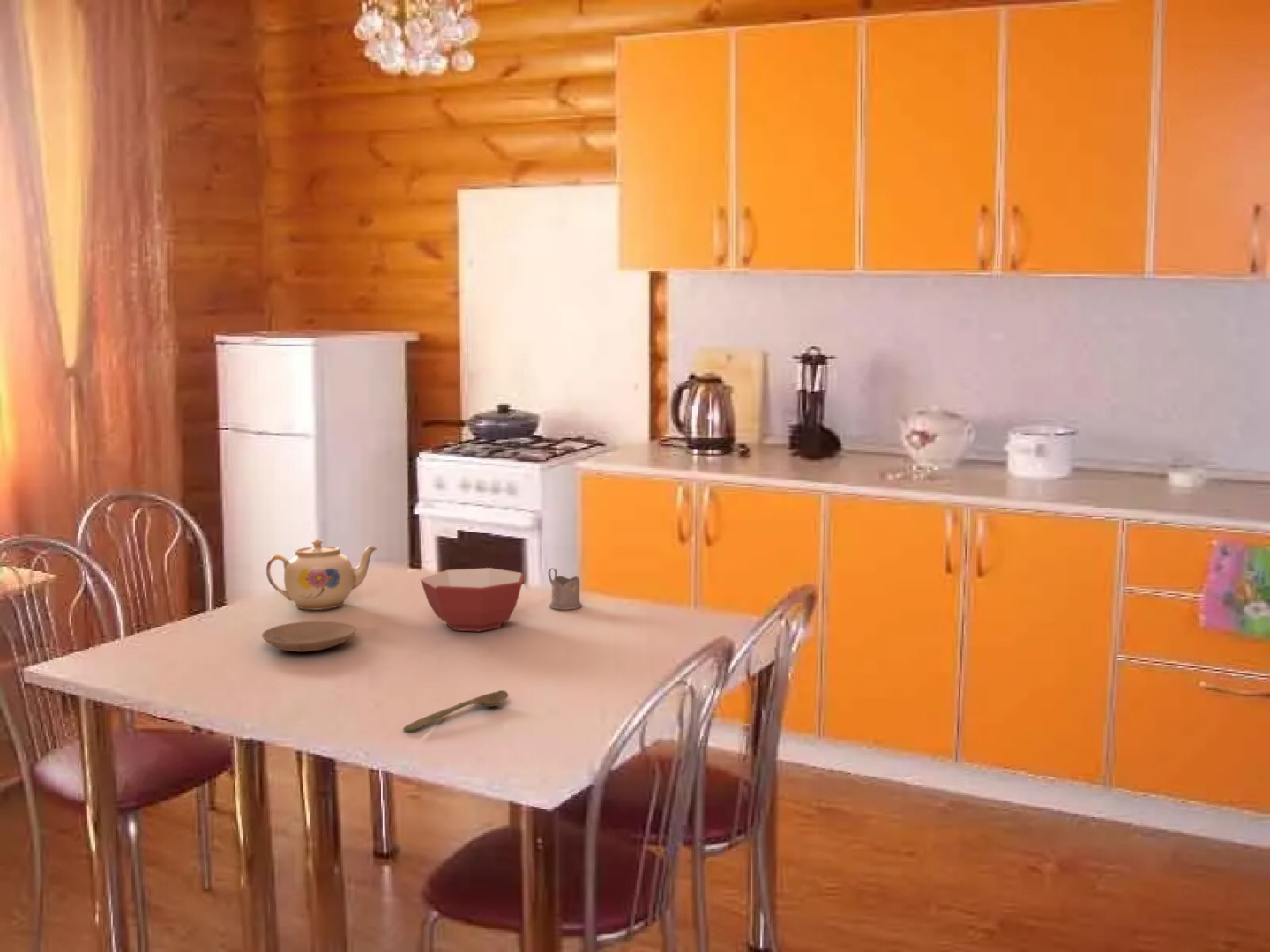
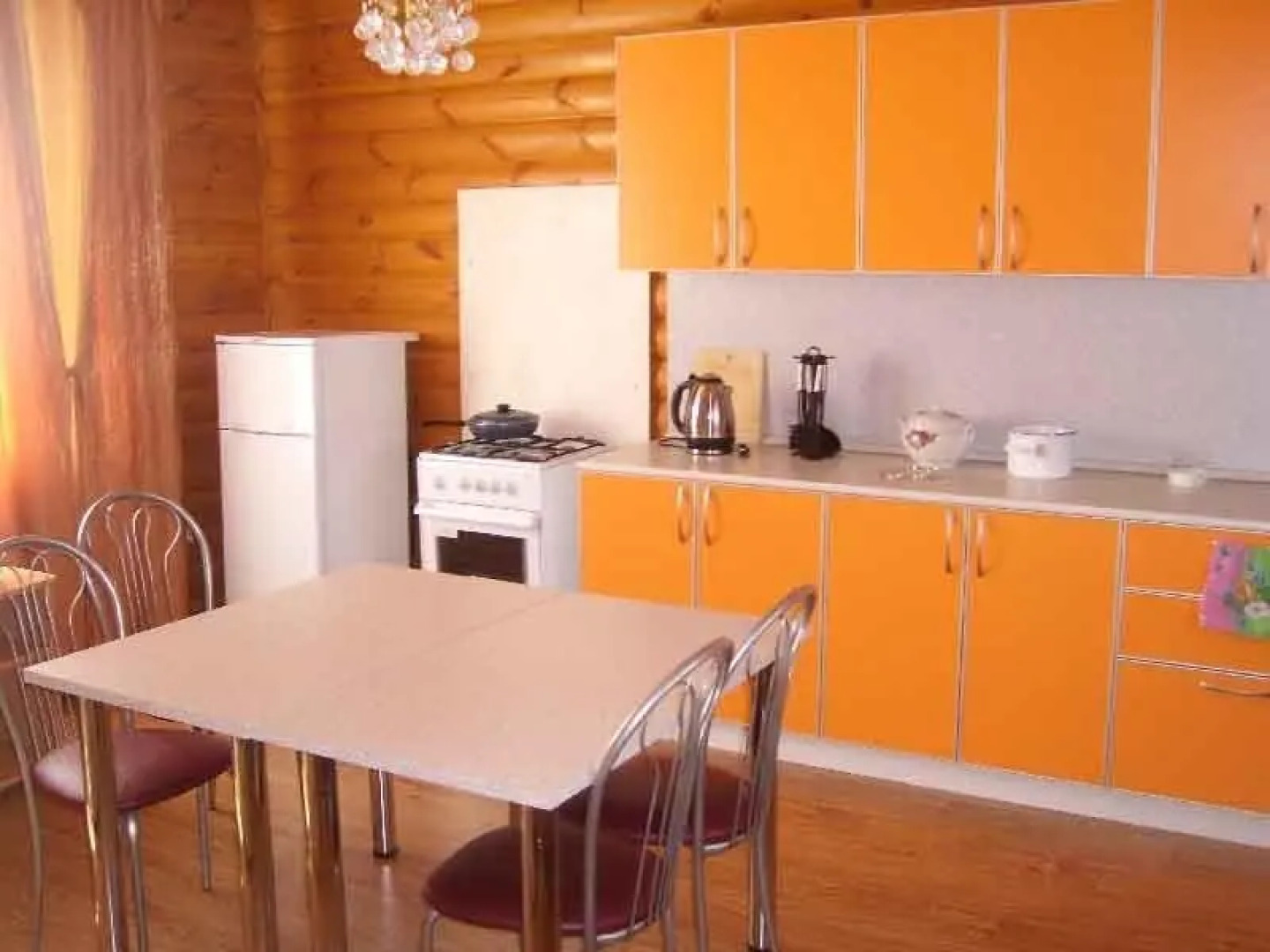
- tea glass holder (564, 583)
- plate (310, 638)
- spoon (456, 710)
- bowl (473, 600)
- teapot (322, 572)
